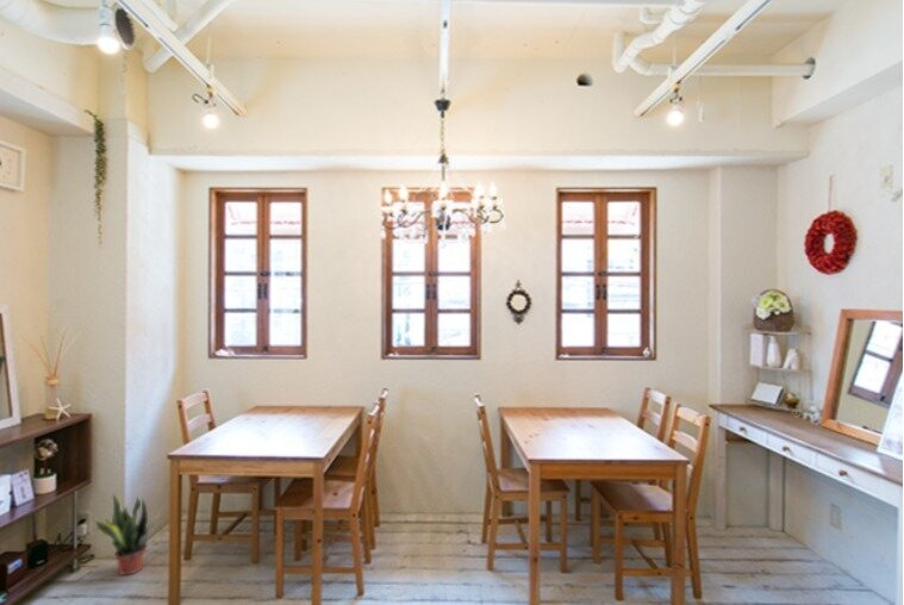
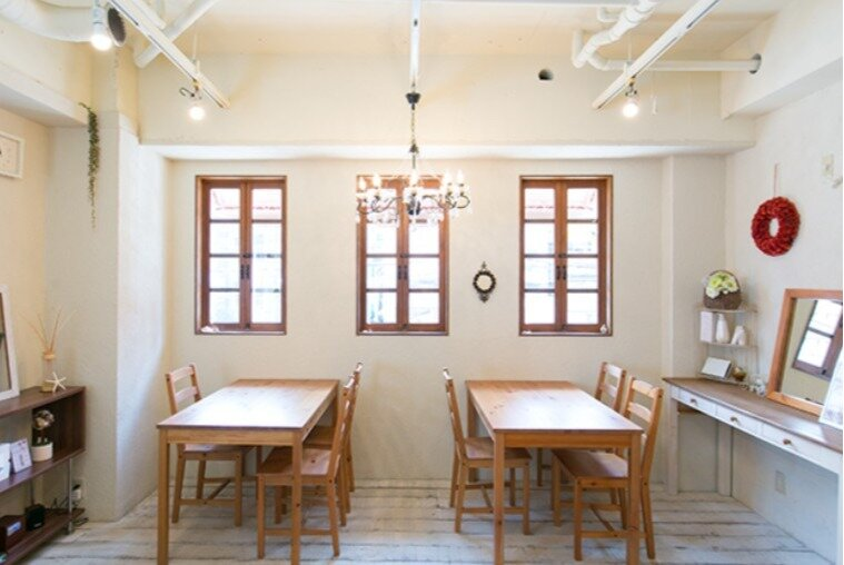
- potted plant (129, 534)
